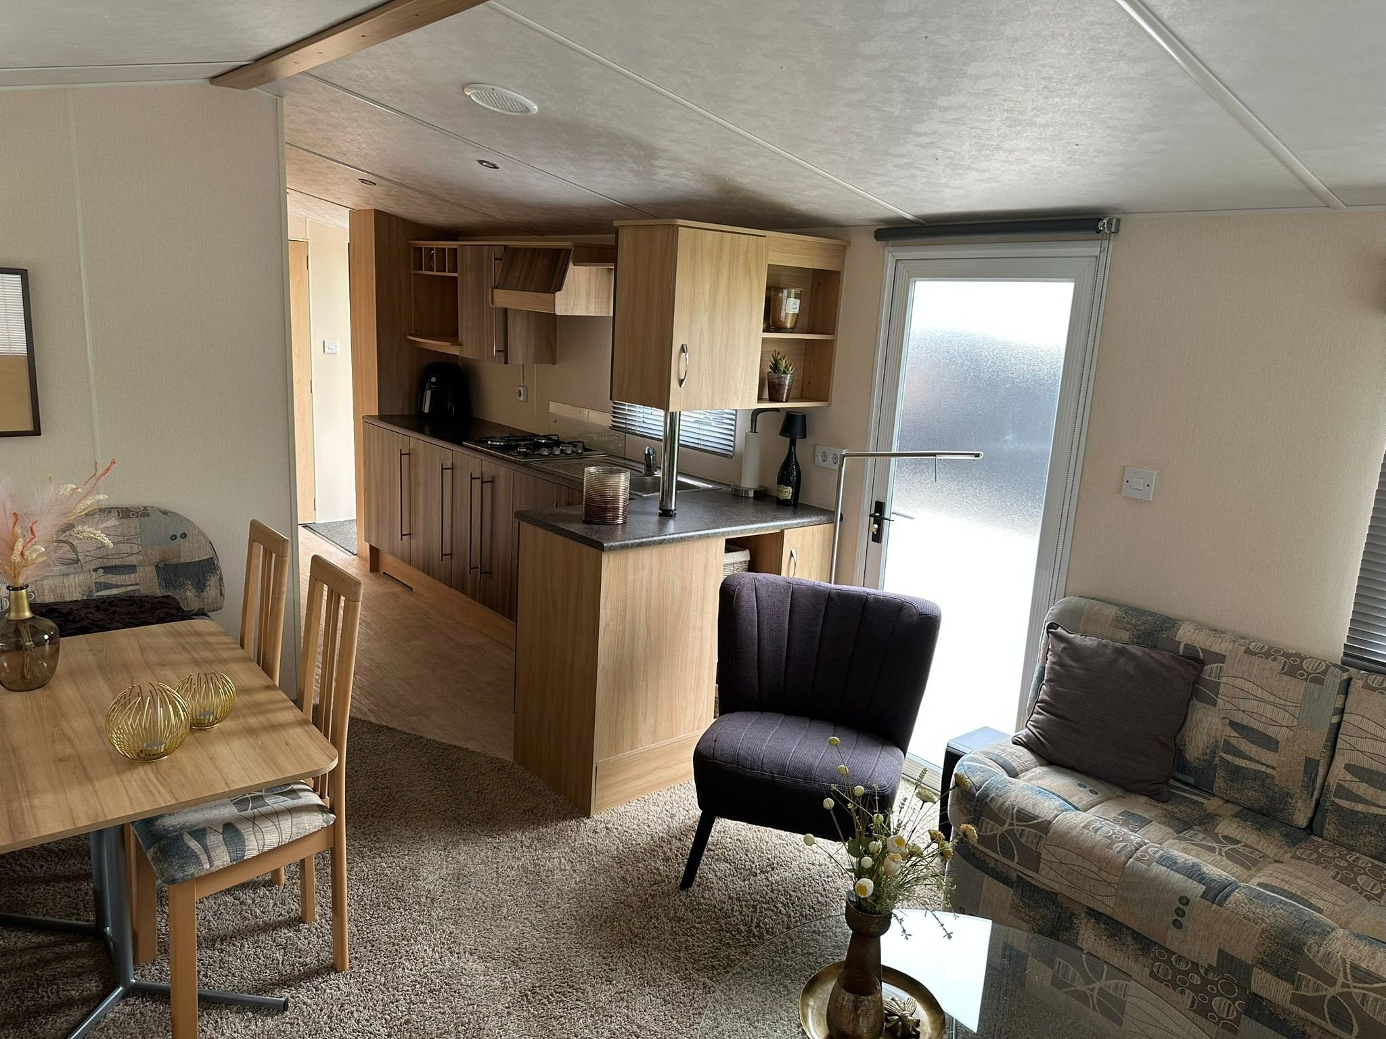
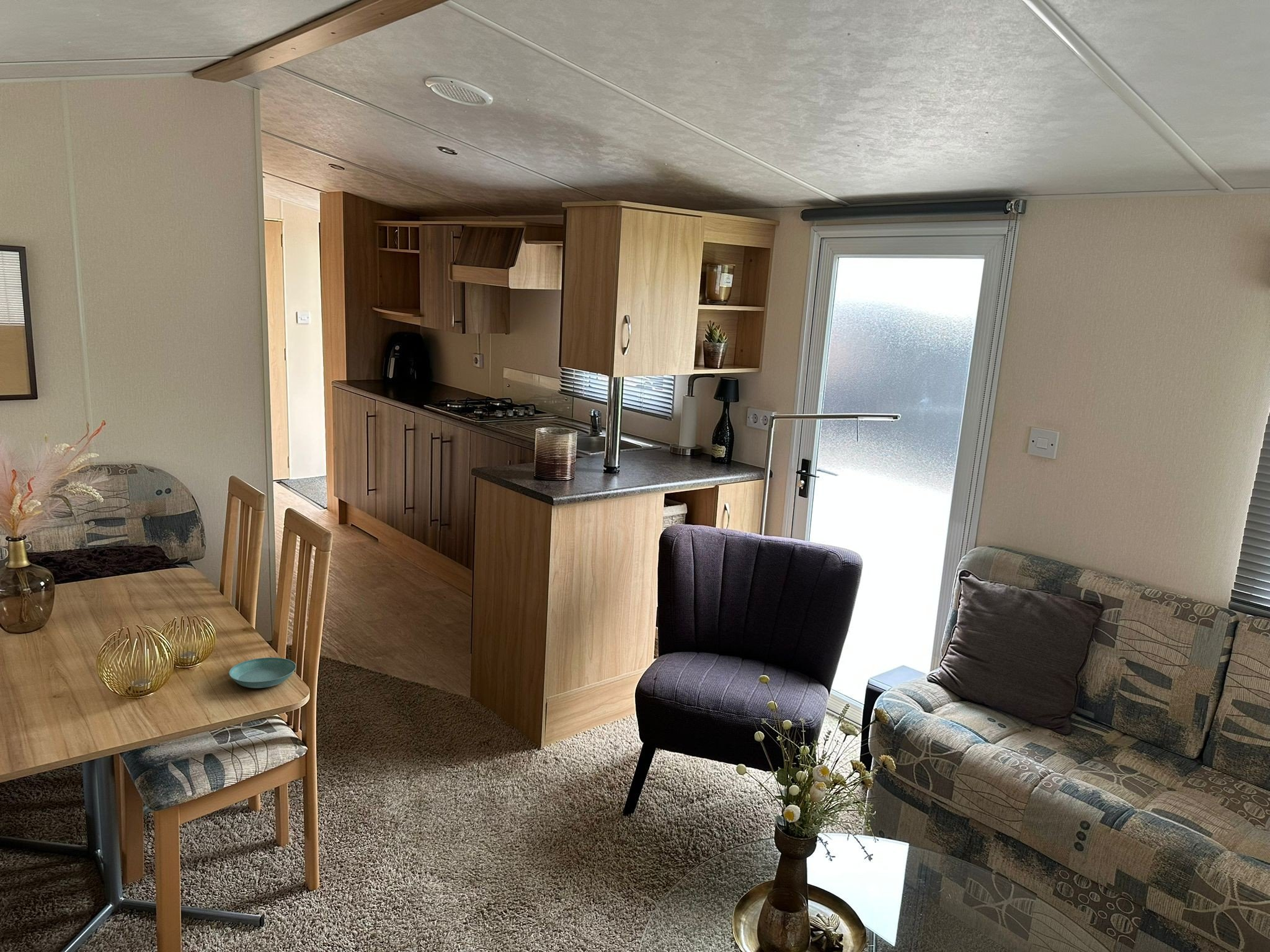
+ saucer (263, 674)
